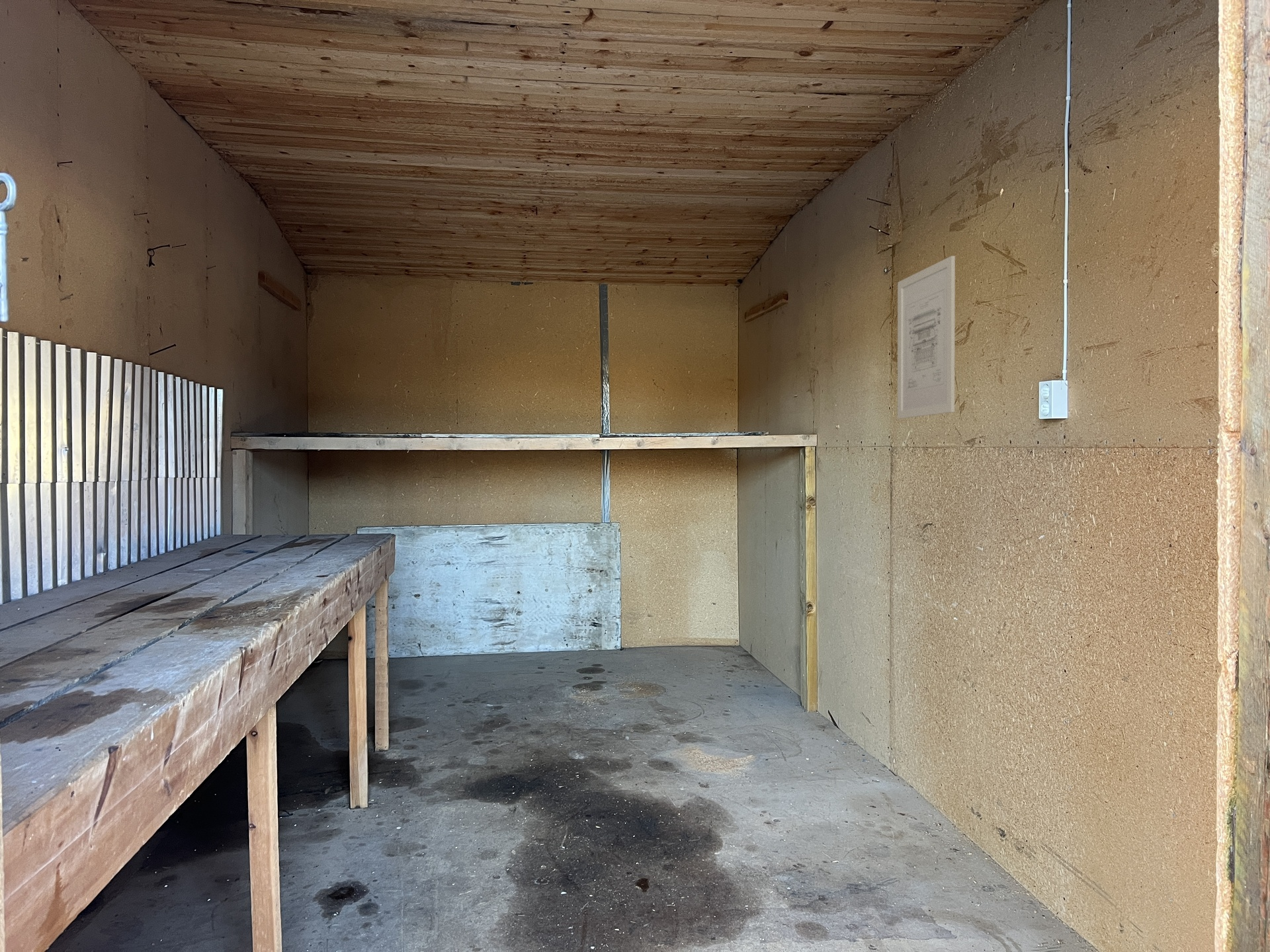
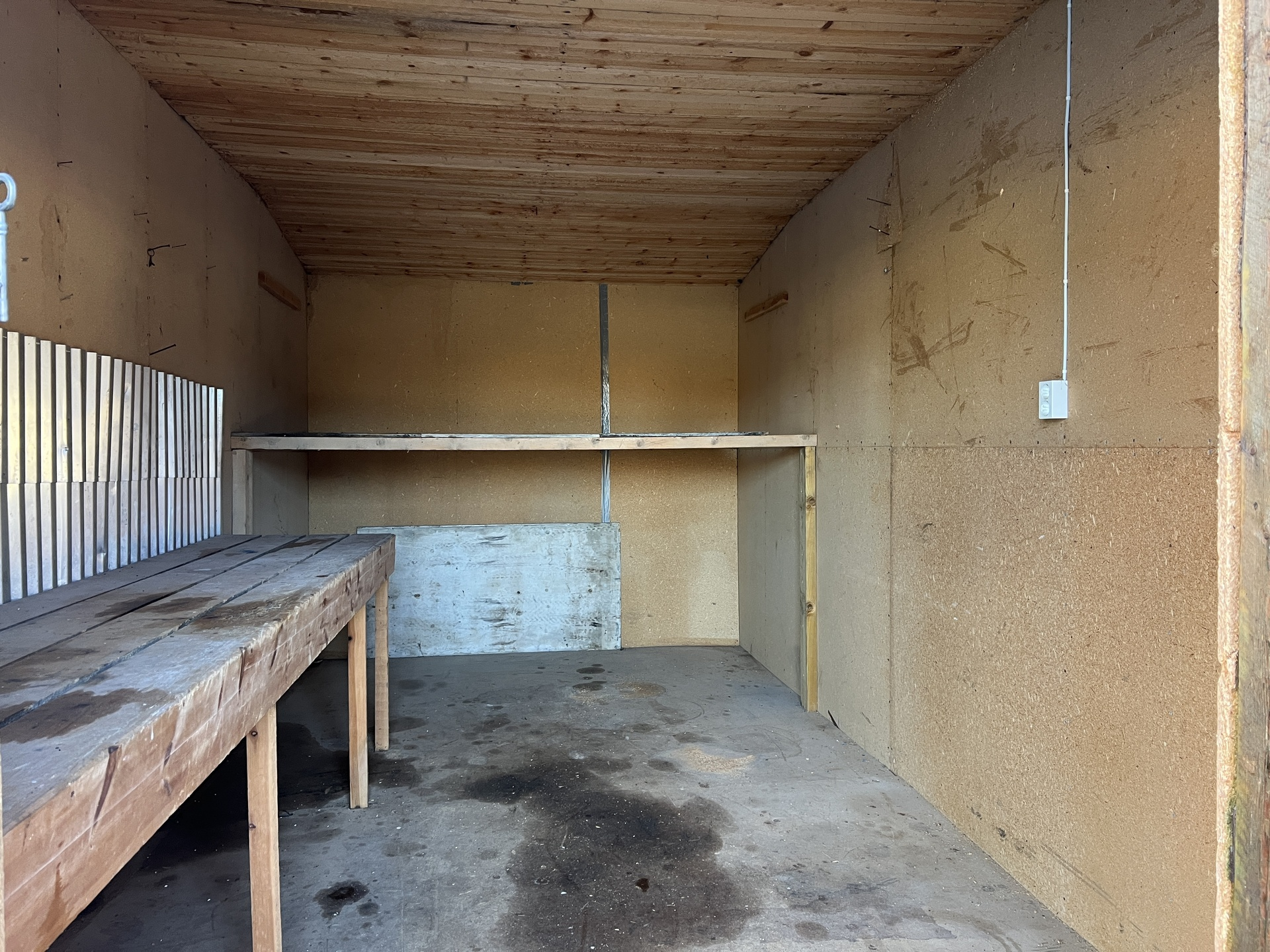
- wall art (924, 342)
